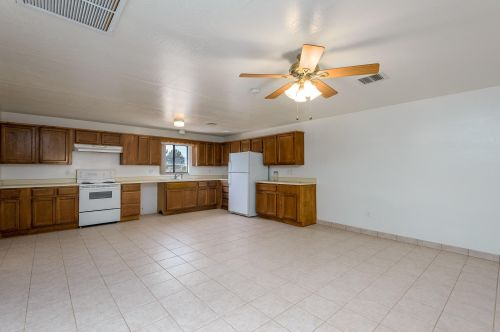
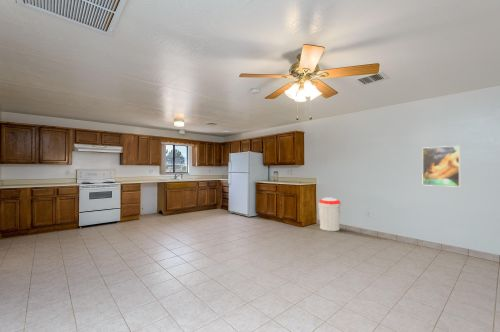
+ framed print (440, 166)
+ trash can (329, 213)
